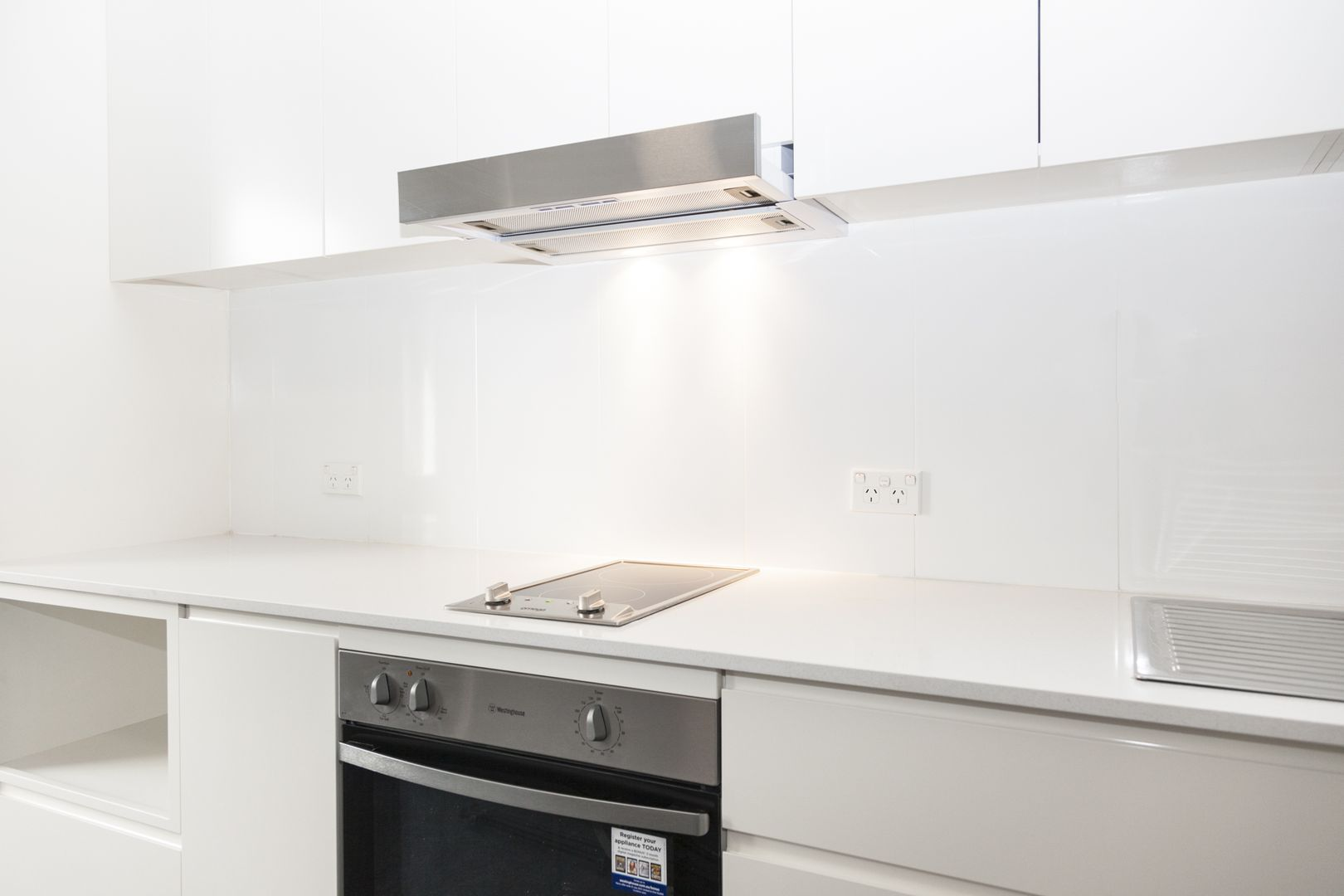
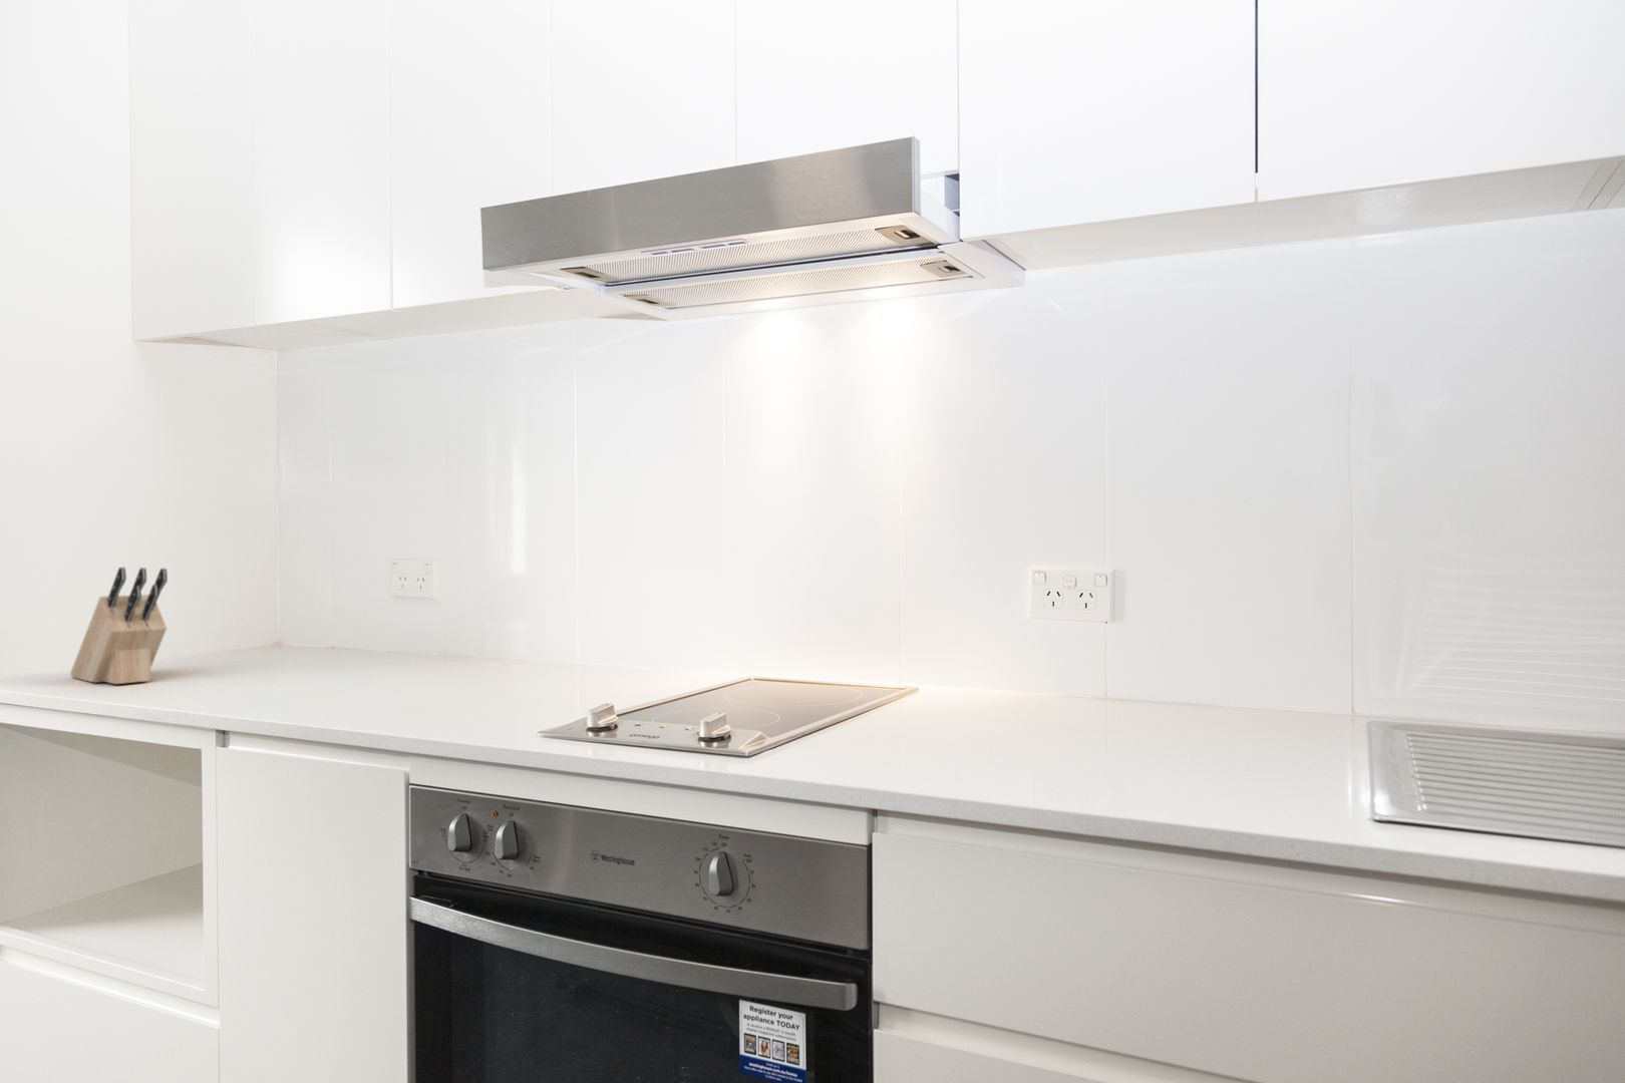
+ knife block (121, 622)
